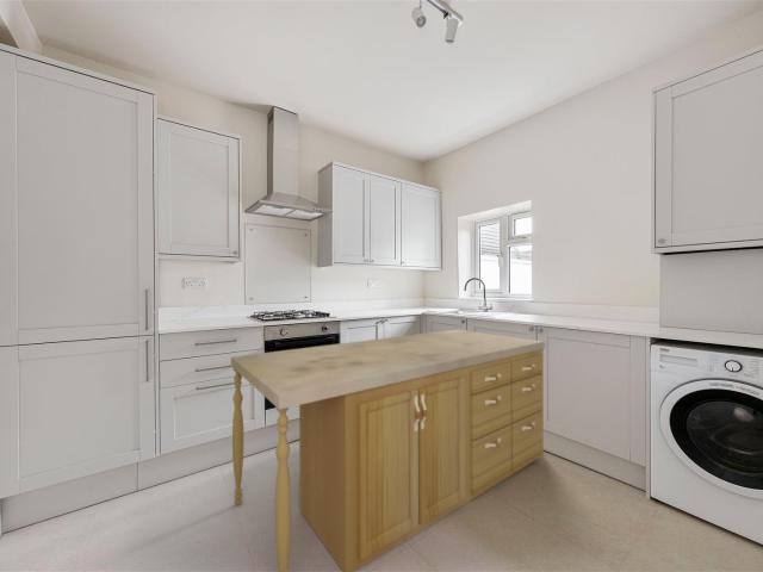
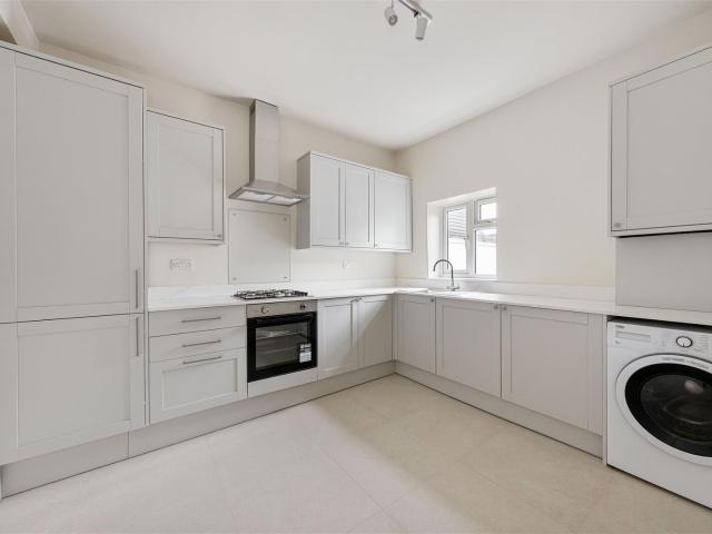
- kitchen island (408, 414)
